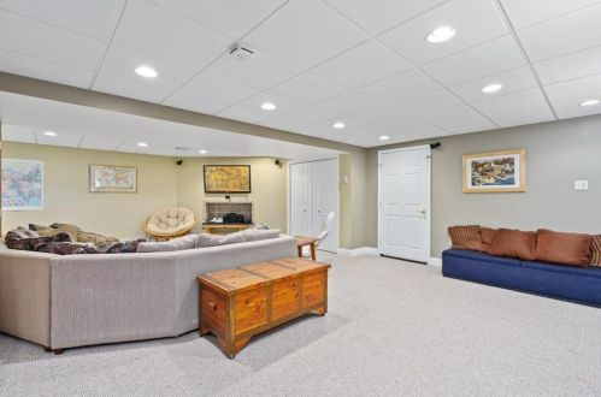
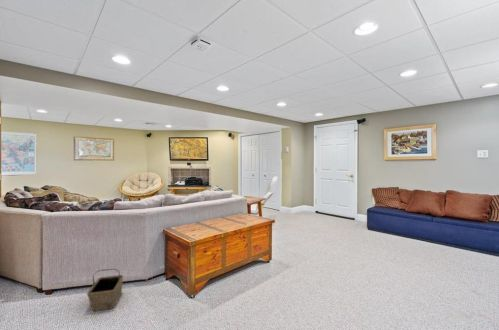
+ basket (106, 285)
